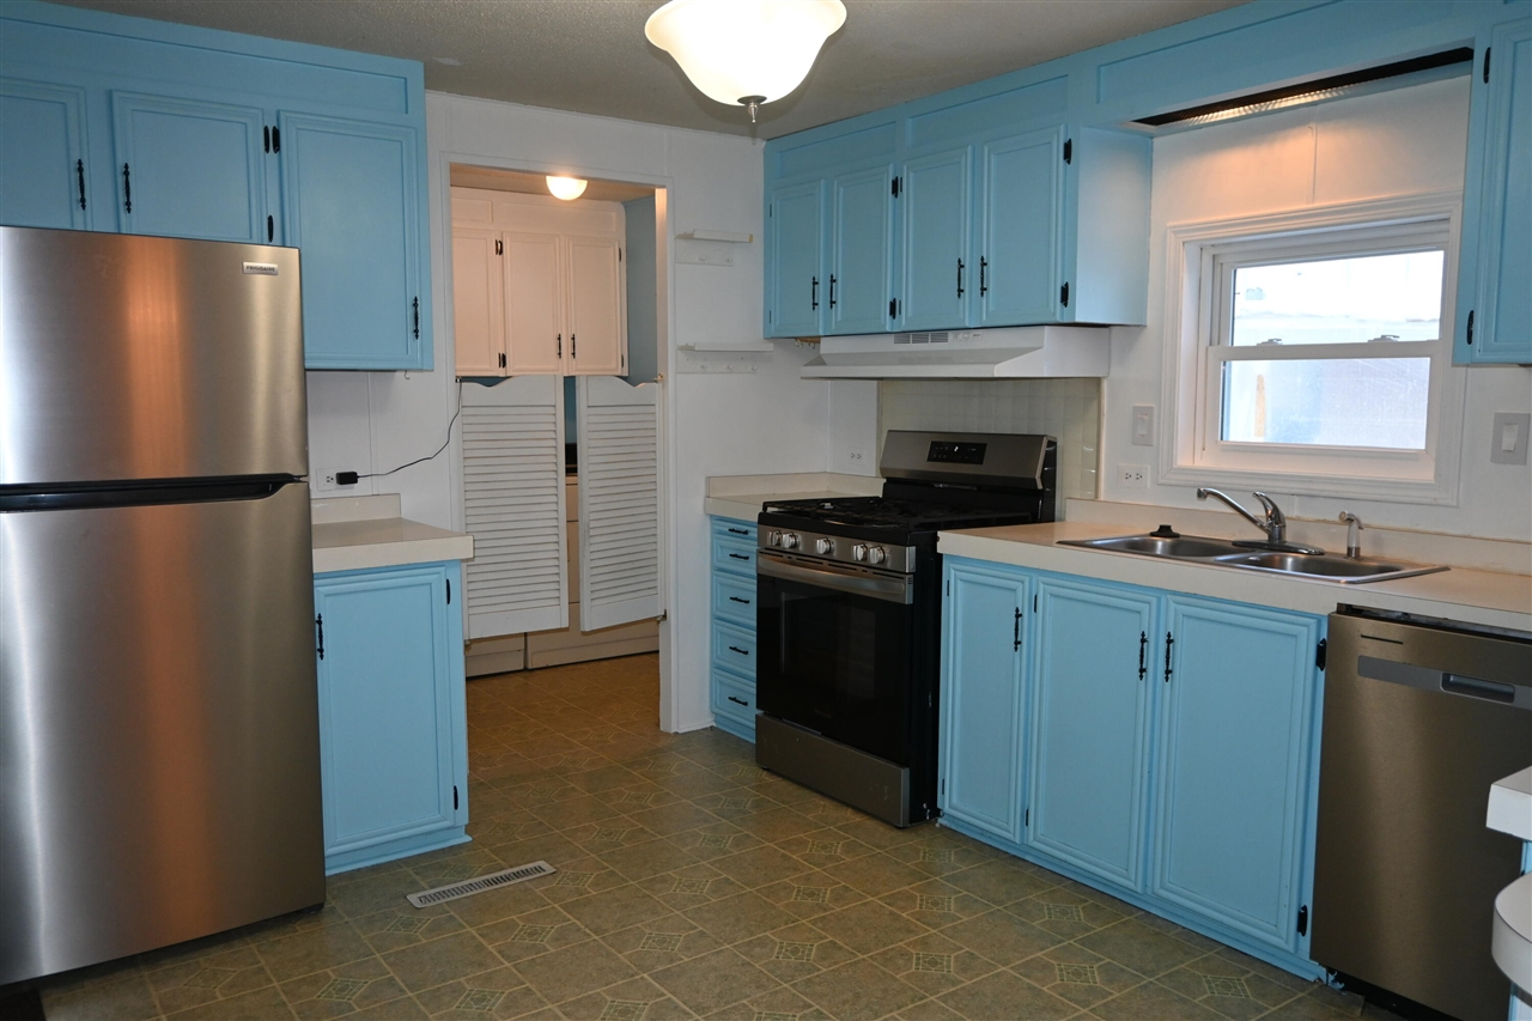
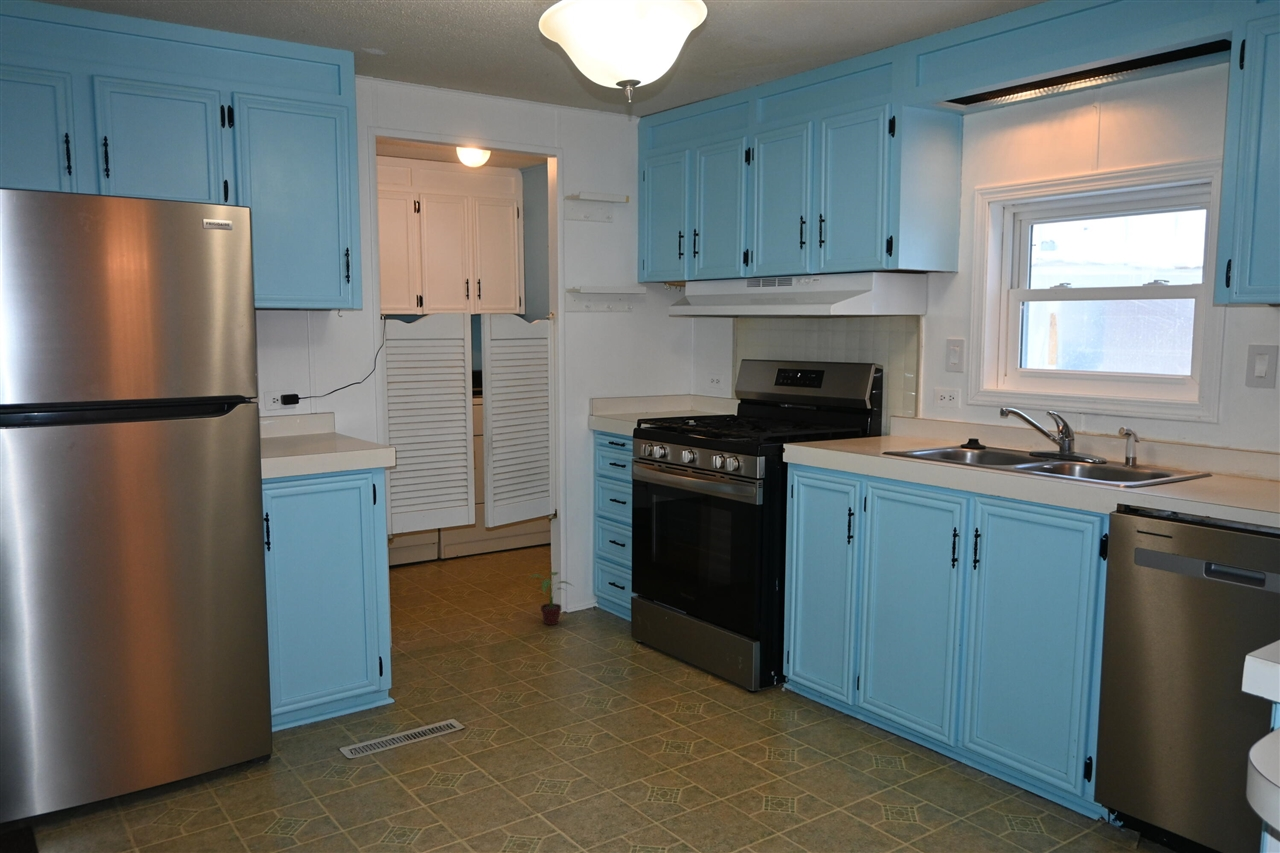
+ potted plant (550, 598)
